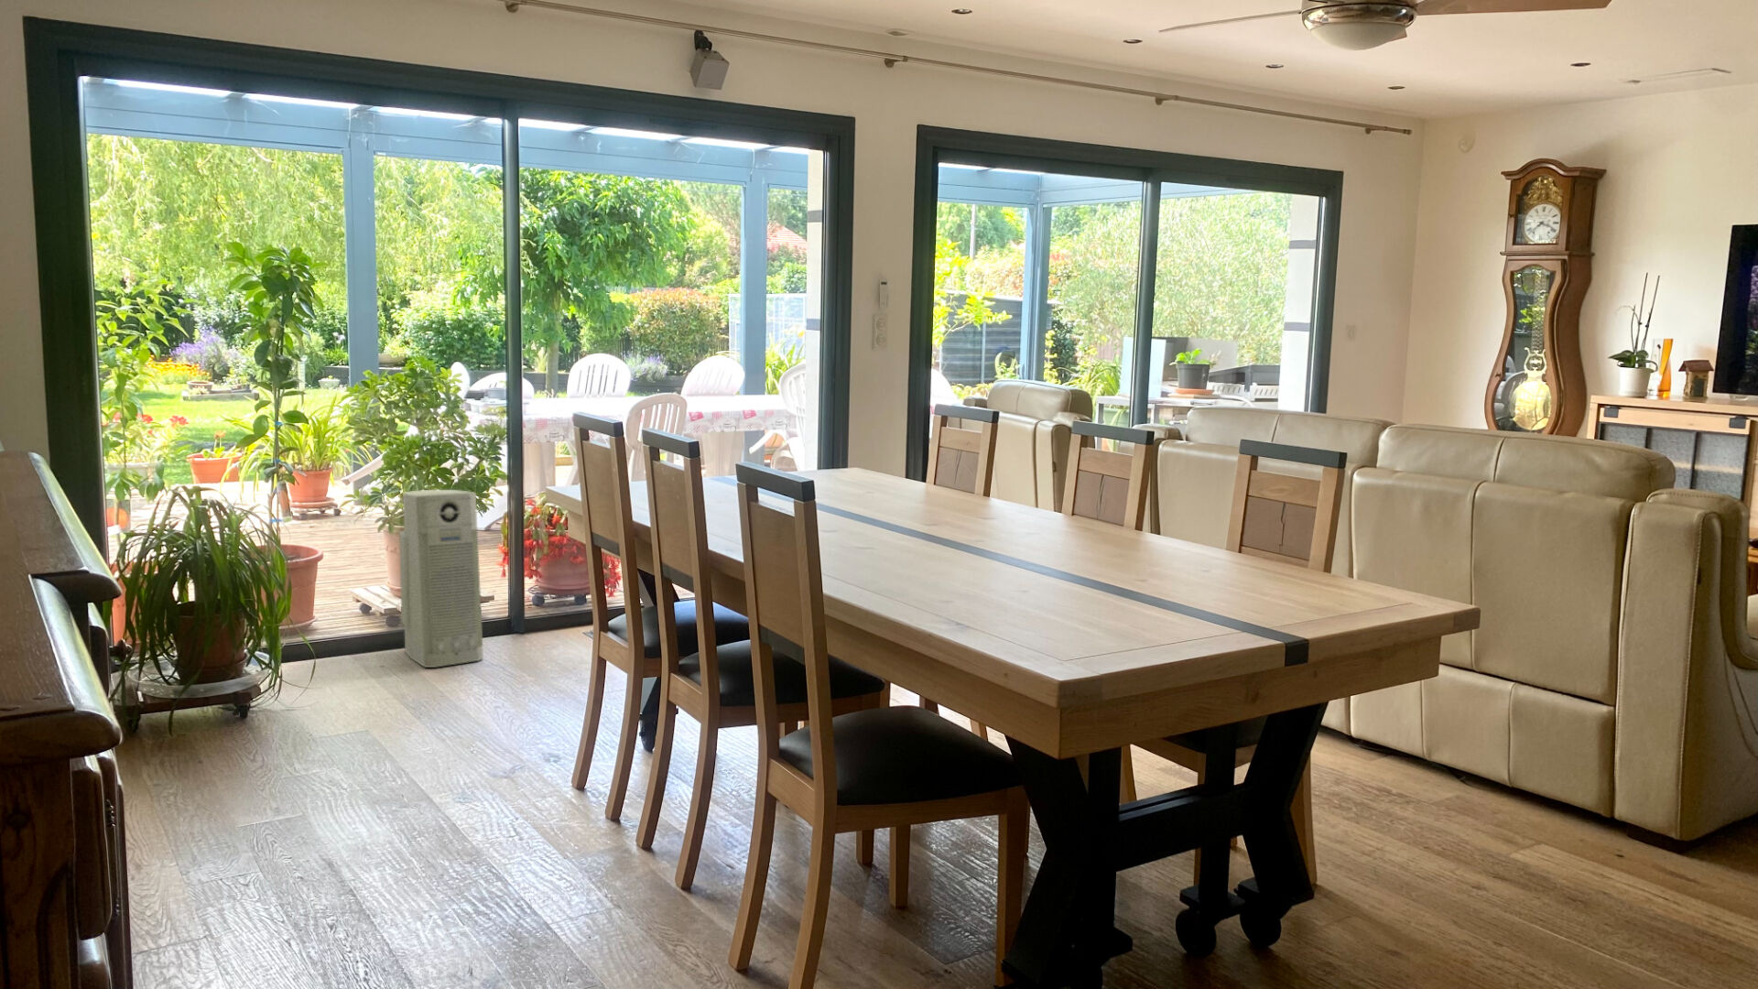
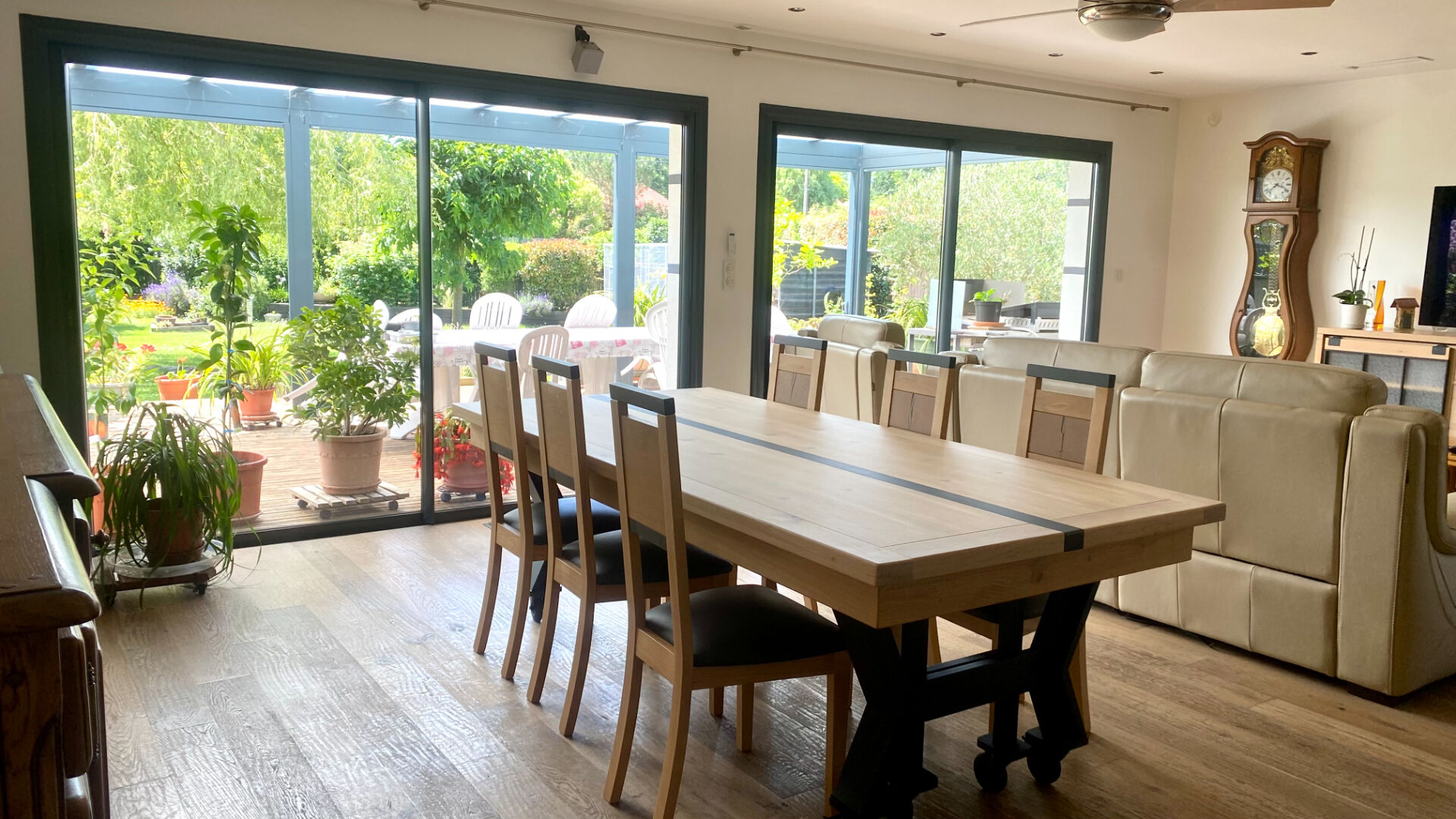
- air purifier (437, 574)
